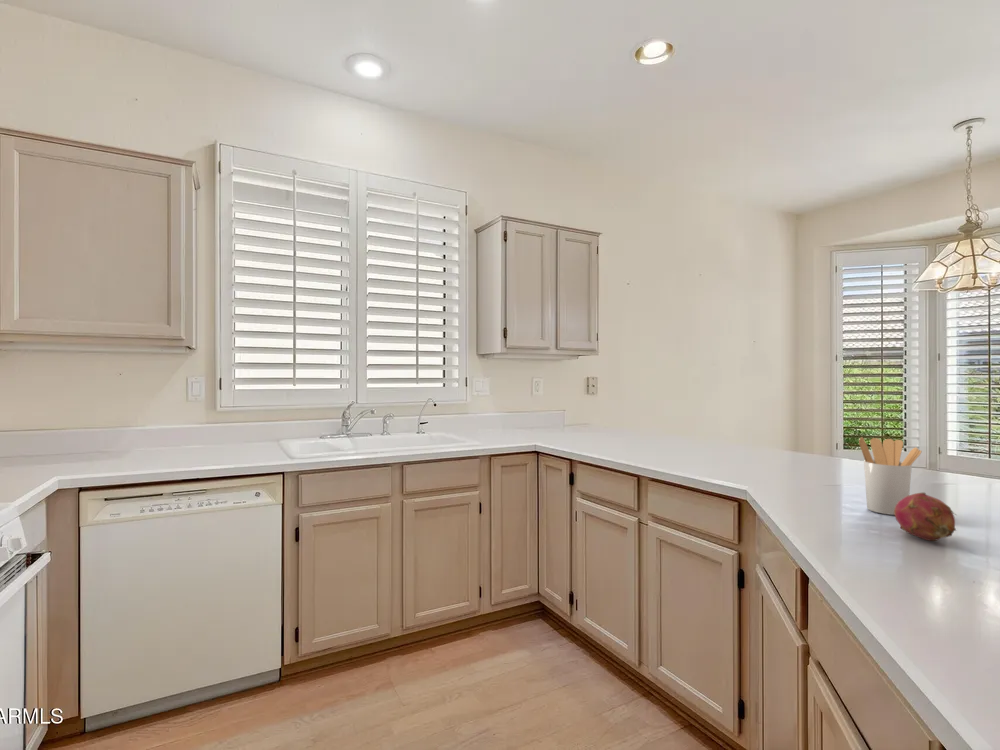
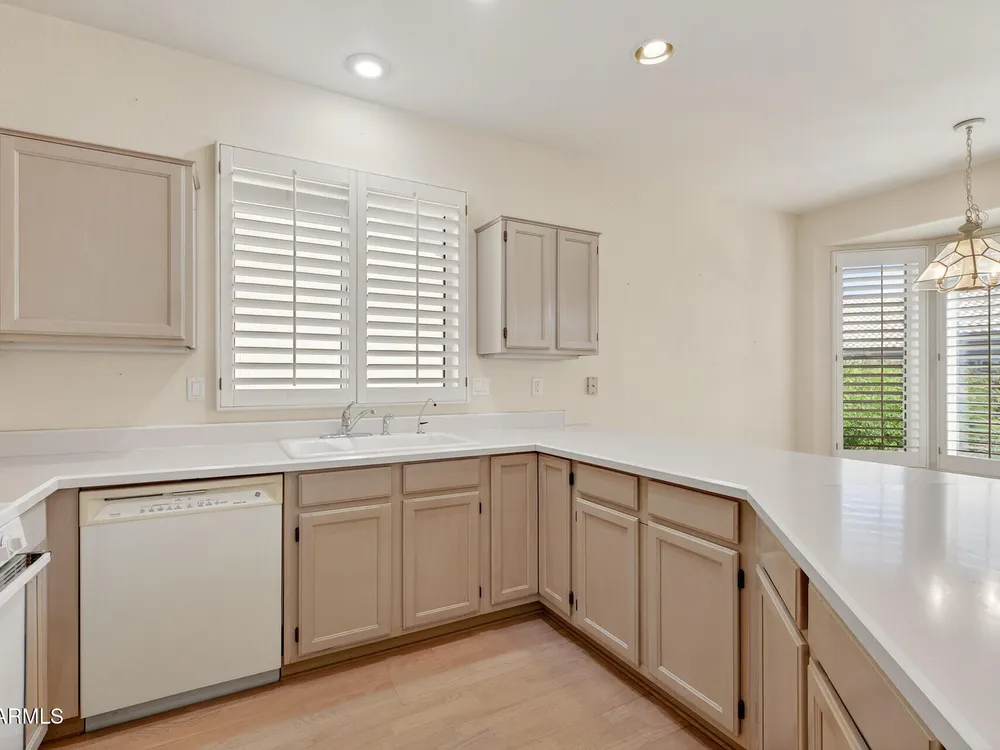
- utensil holder (886, 473)
- fruit (923, 514)
